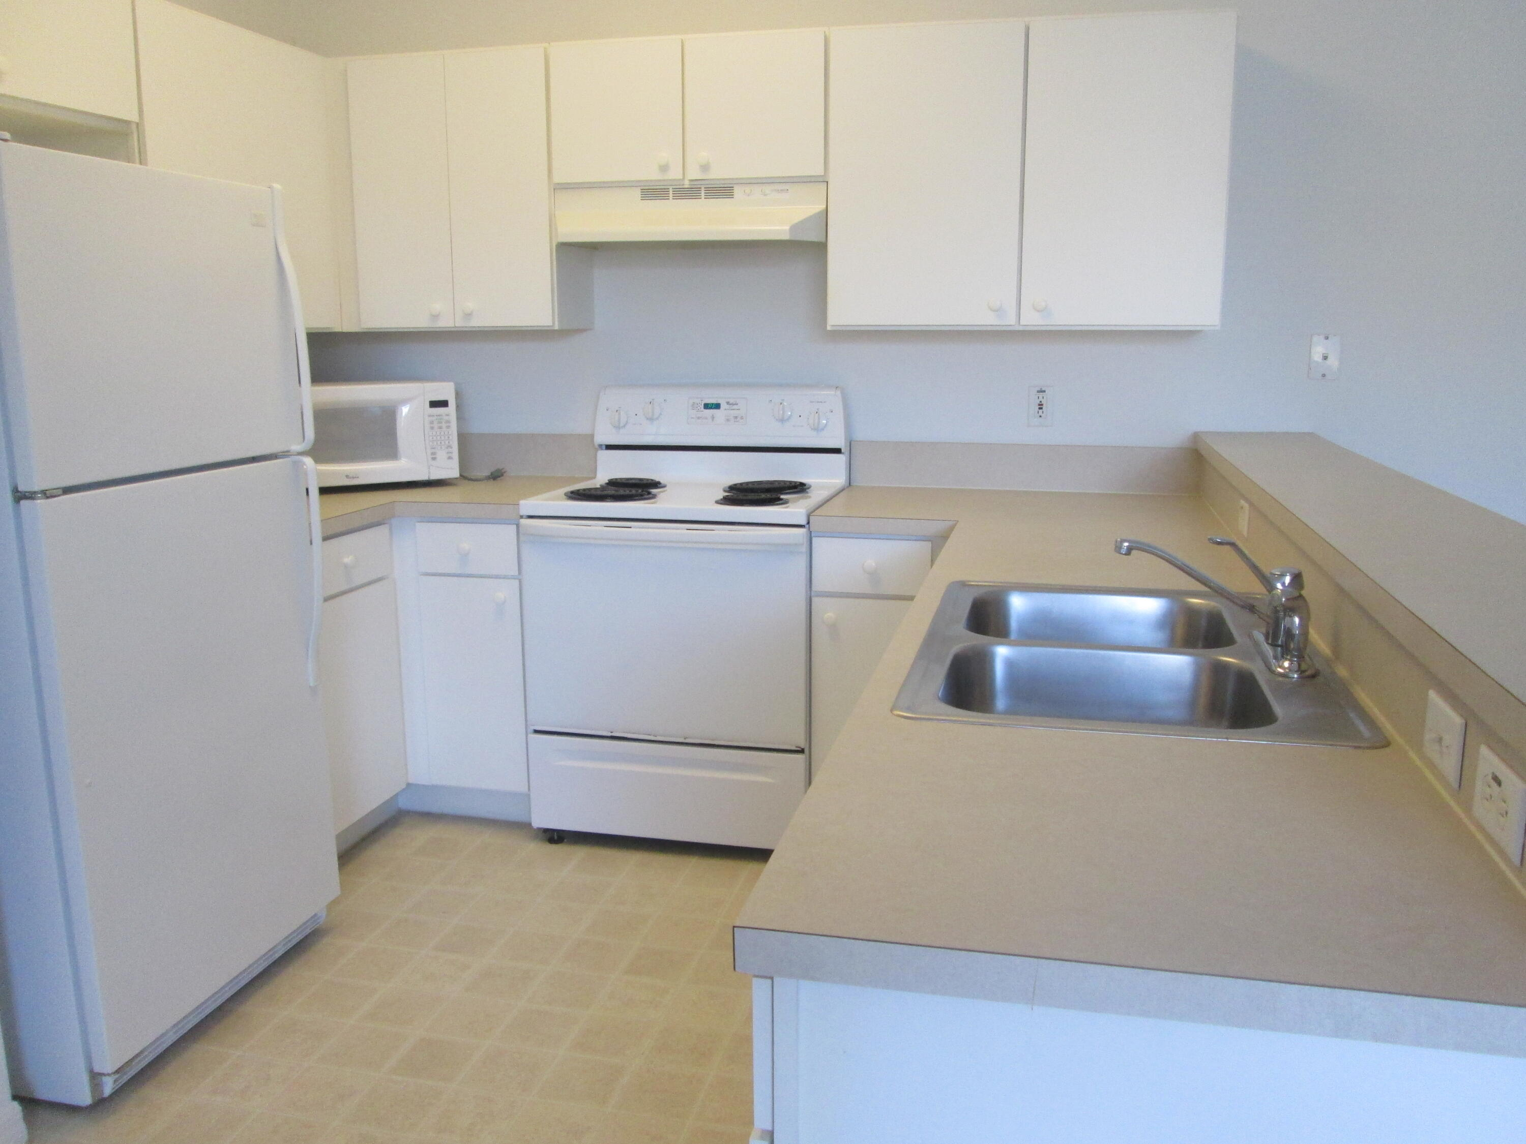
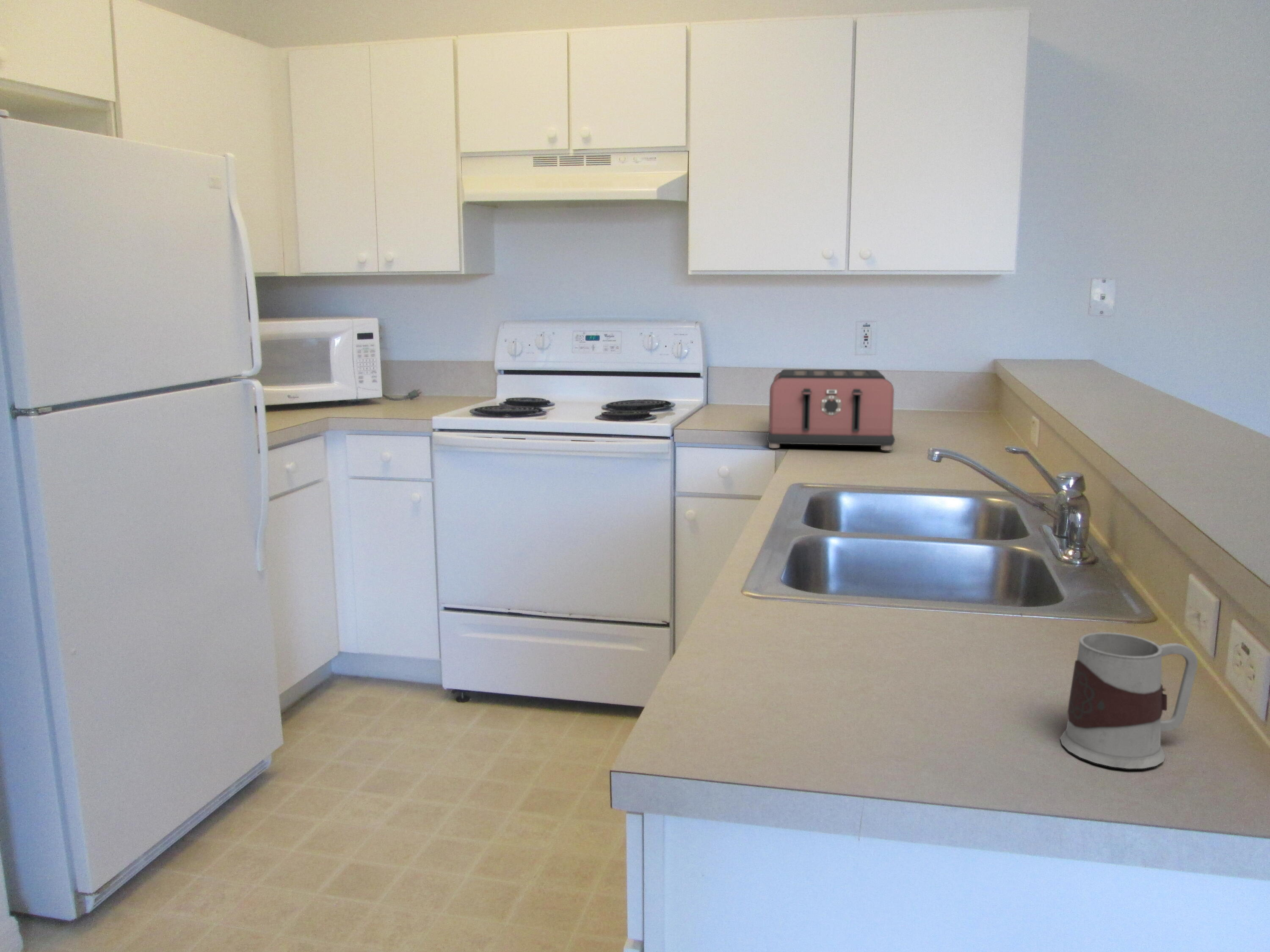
+ toaster (829, 407)
+ mug (1131, 696)
